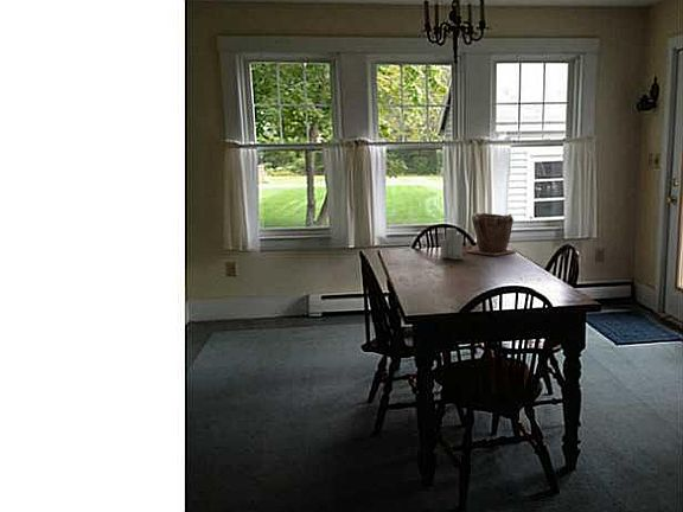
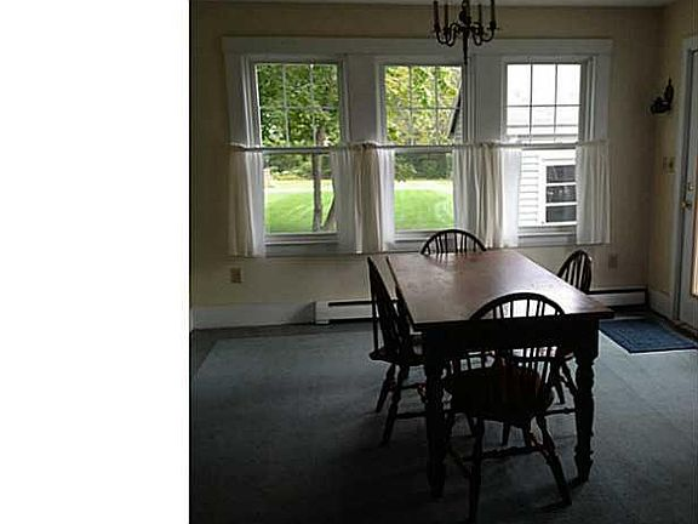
- plant pot (491, 232)
- candle (451, 242)
